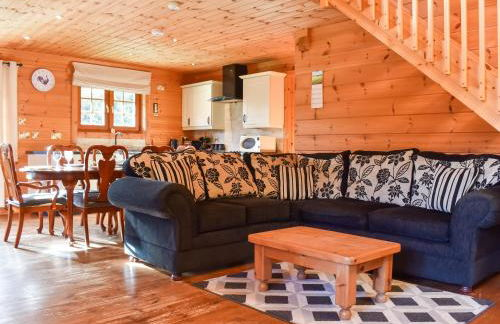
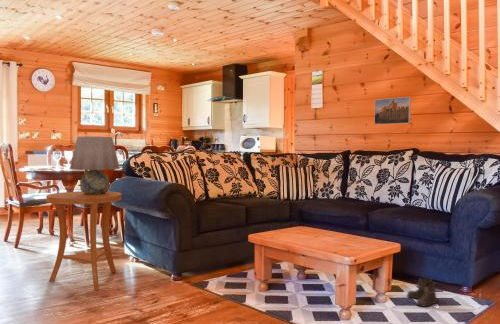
+ side table (90, 237)
+ table lamp (95, 165)
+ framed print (392, 111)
+ boots (422, 290)
